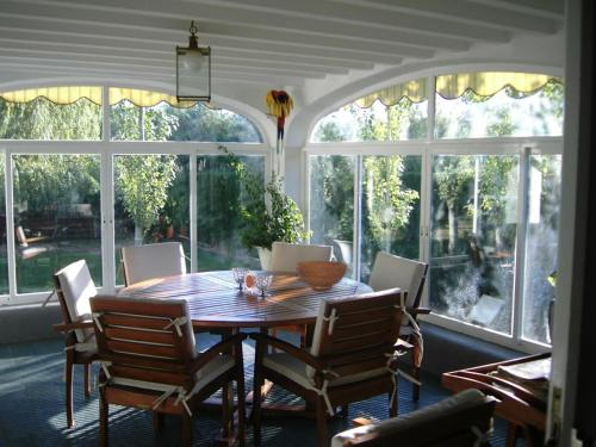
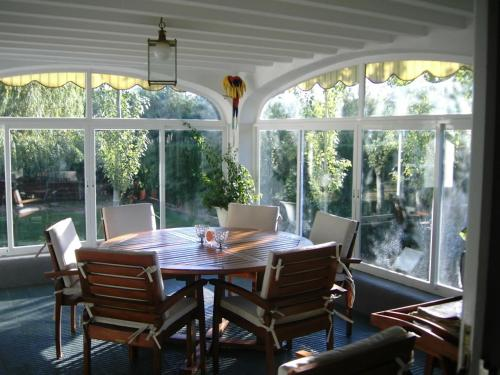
- fruit bowl (321, 275)
